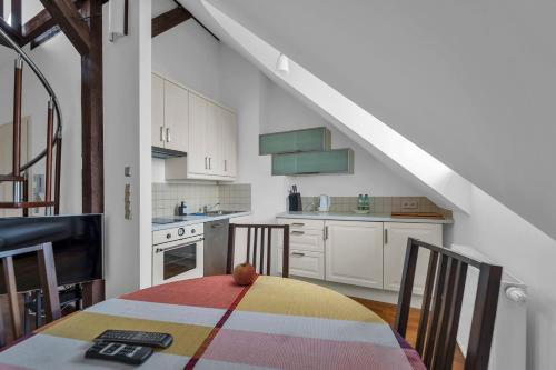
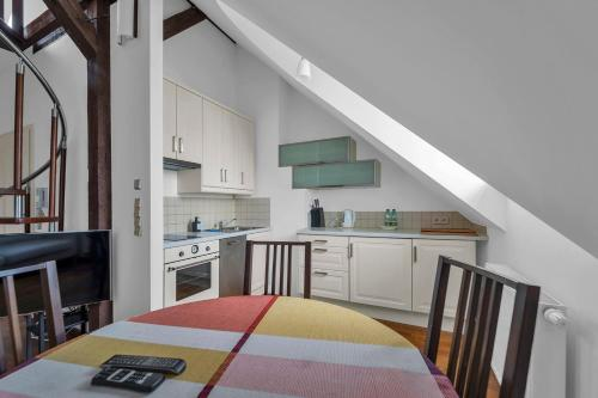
- apple (244, 272)
